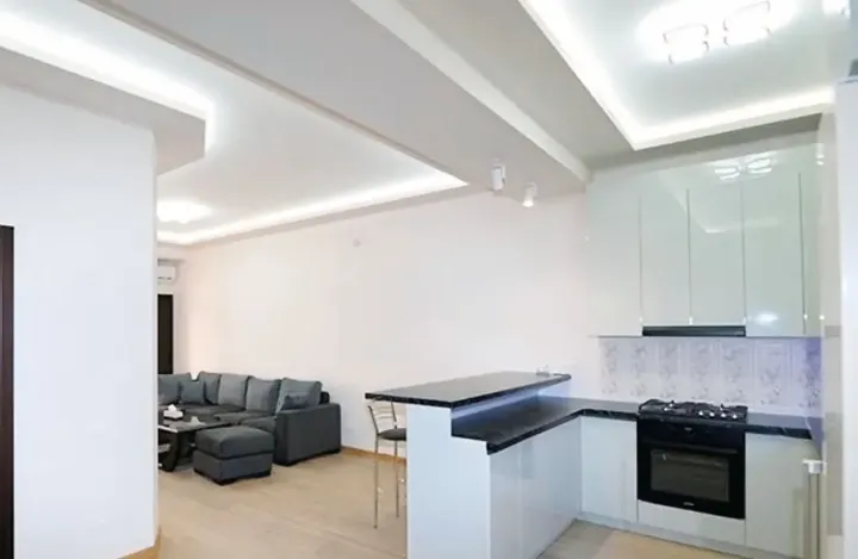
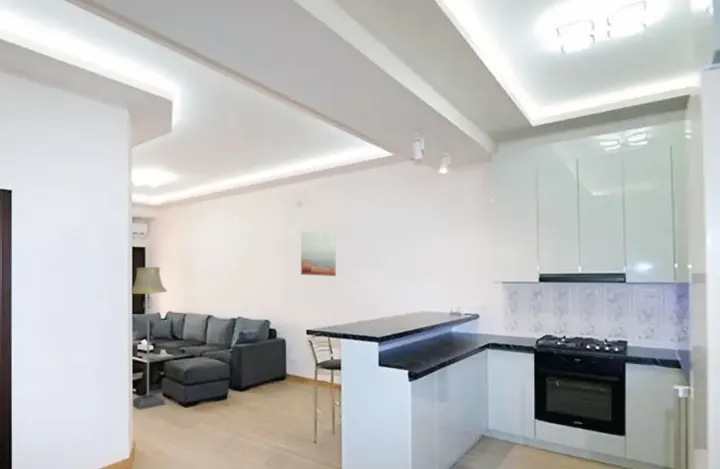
+ floor lamp (147, 335)
+ wall art (317, 253)
